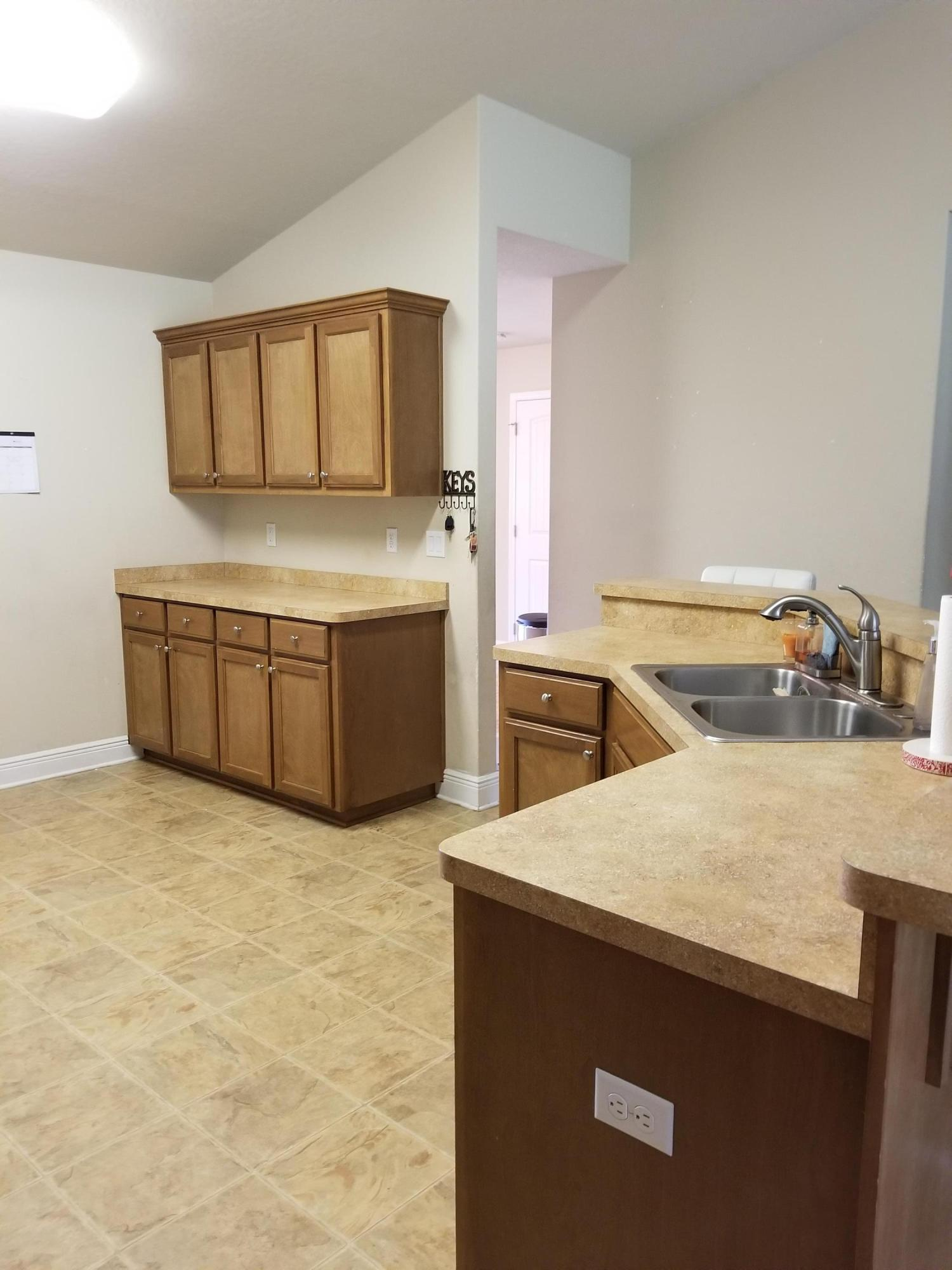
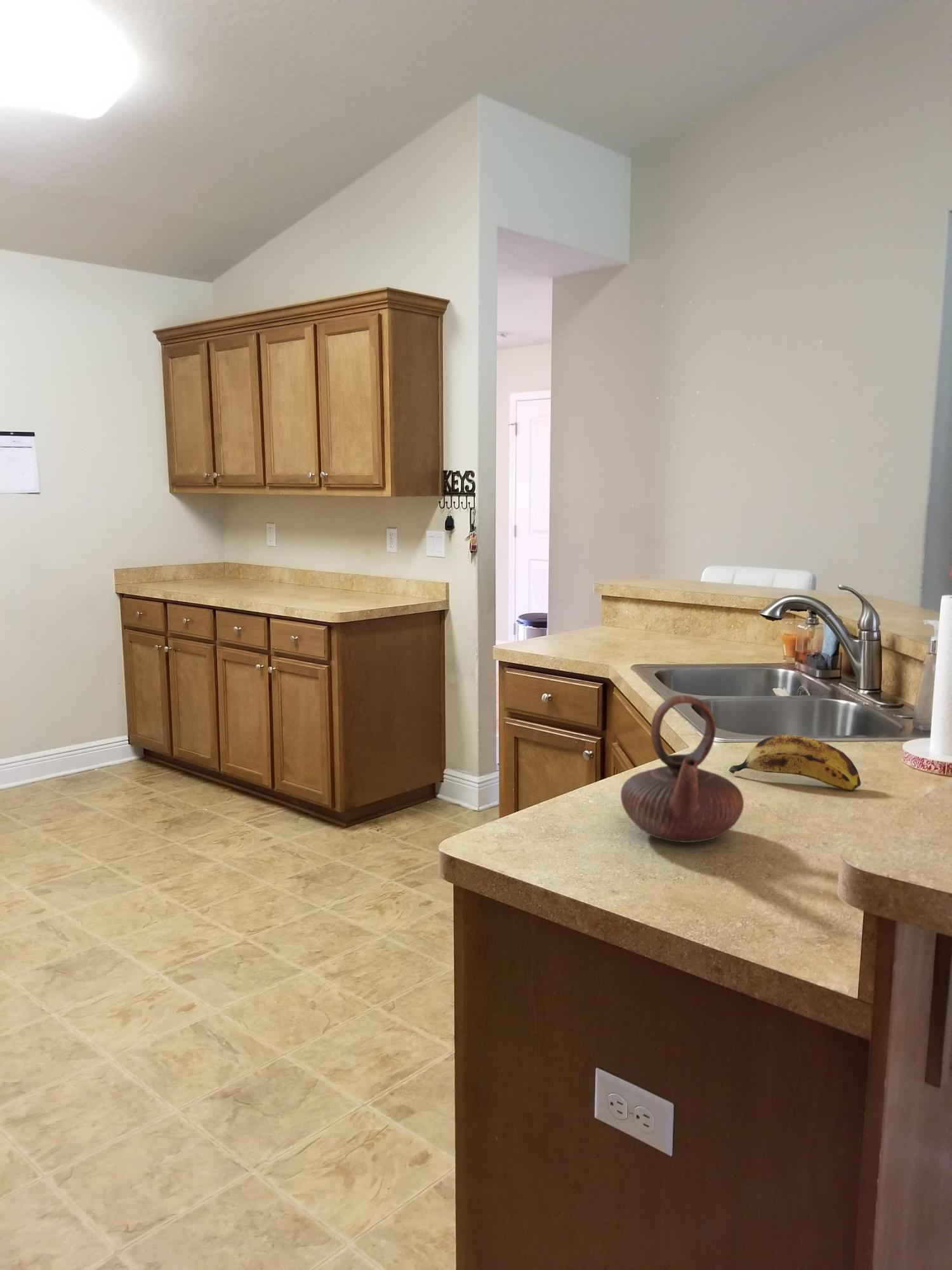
+ teapot (685, 772)
+ banana (794, 759)
